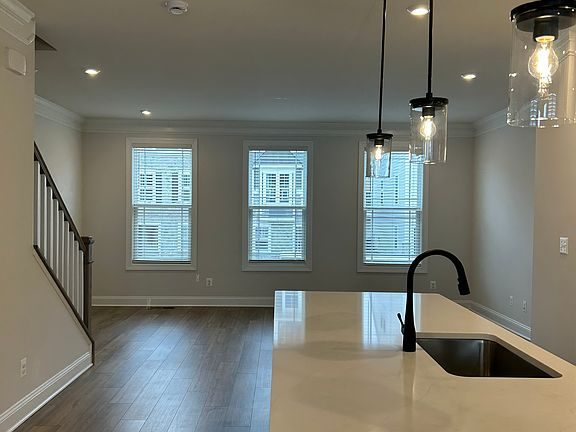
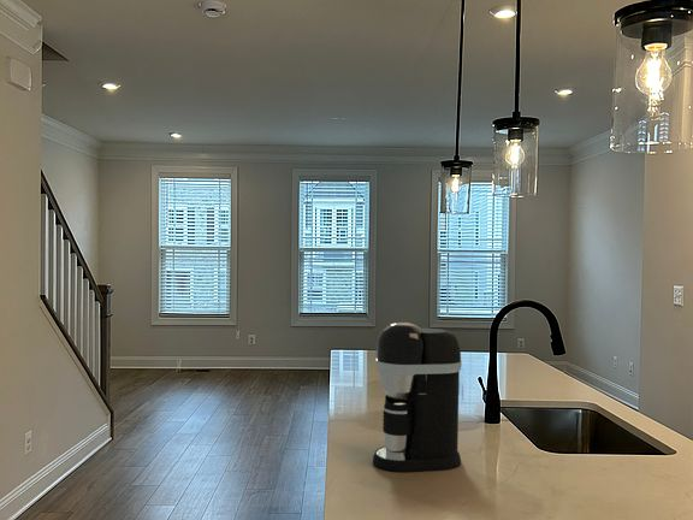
+ coffee maker (417, 392)
